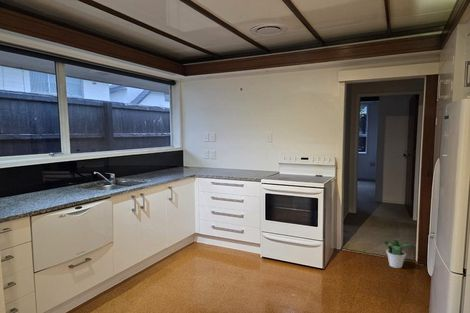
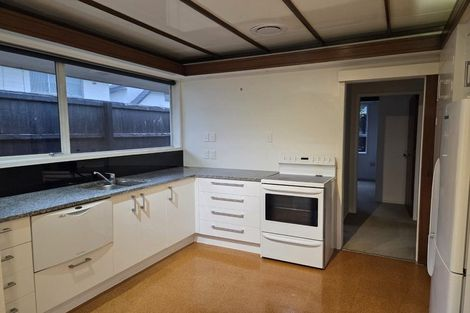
- potted plant (397, 254)
